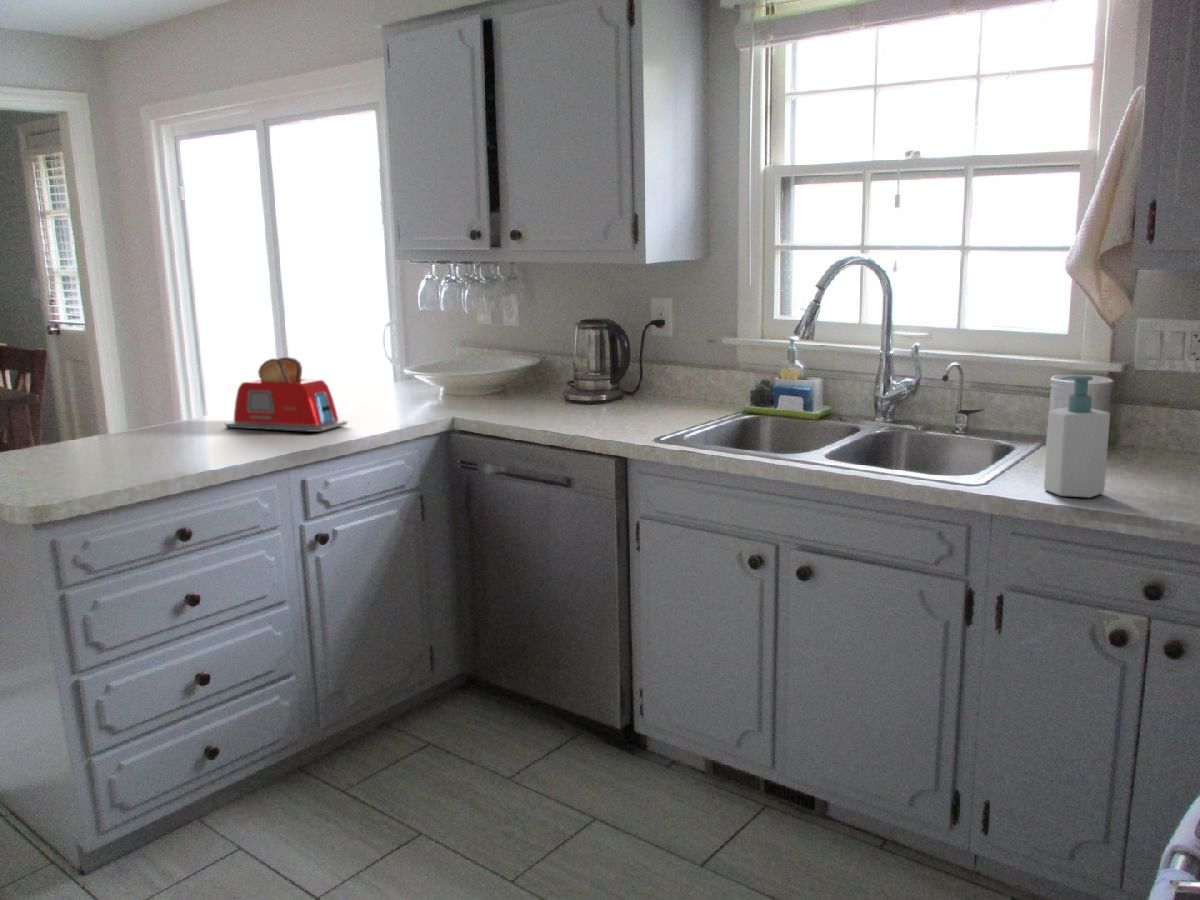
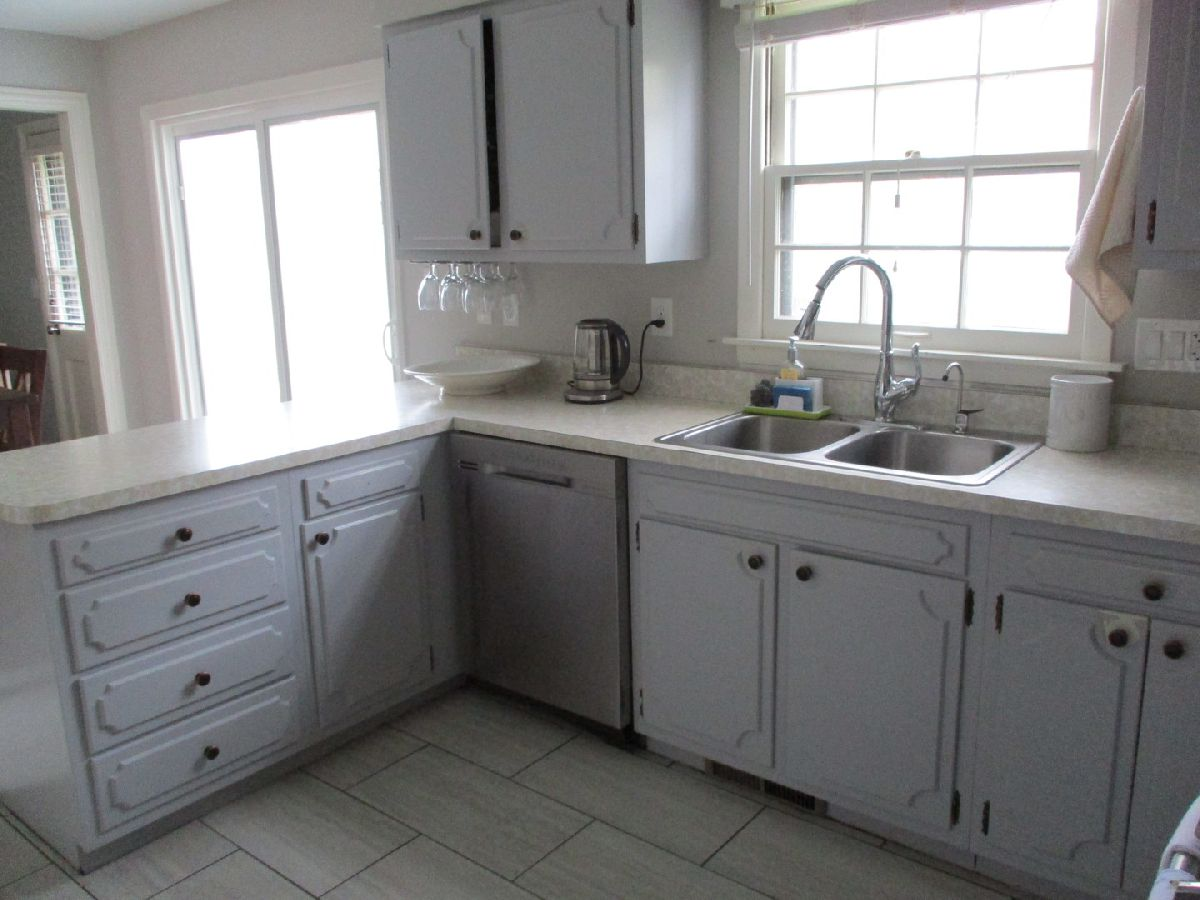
- soap bottle (1077, 434)
- toaster (283, 392)
